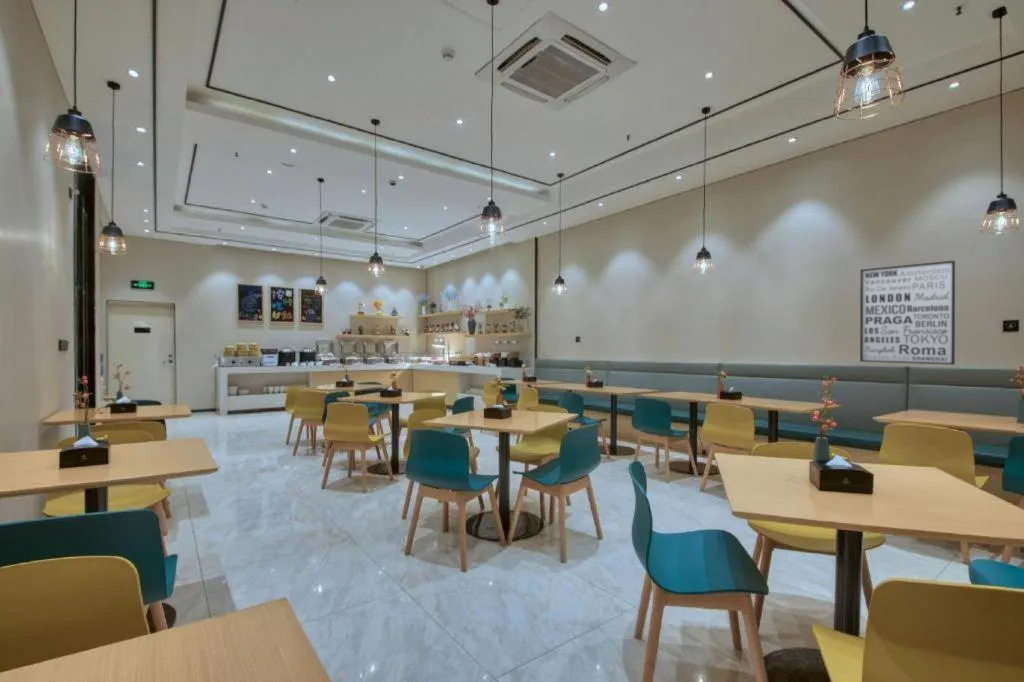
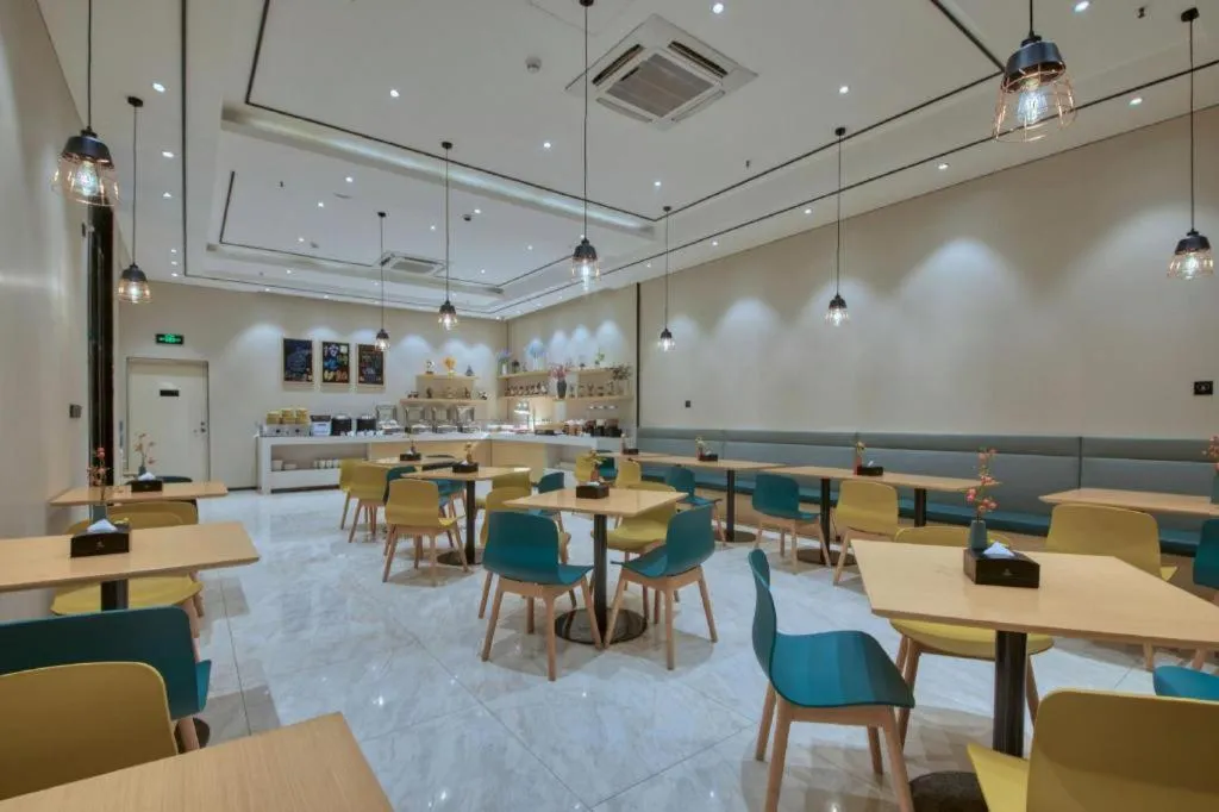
- wall art (904, 314)
